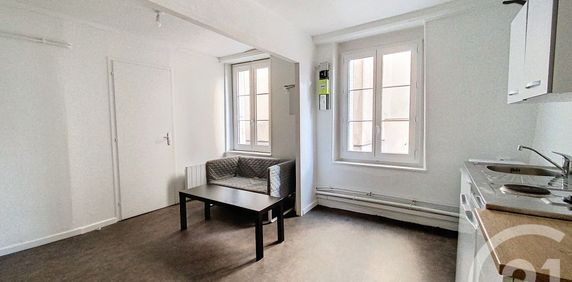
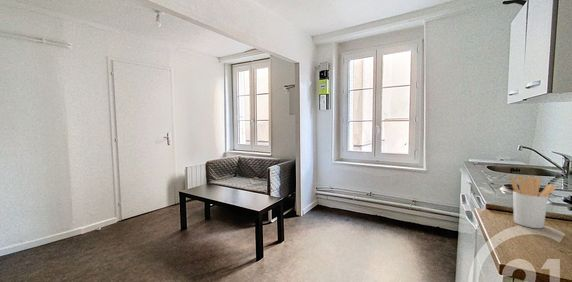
+ utensil holder (528, 199)
